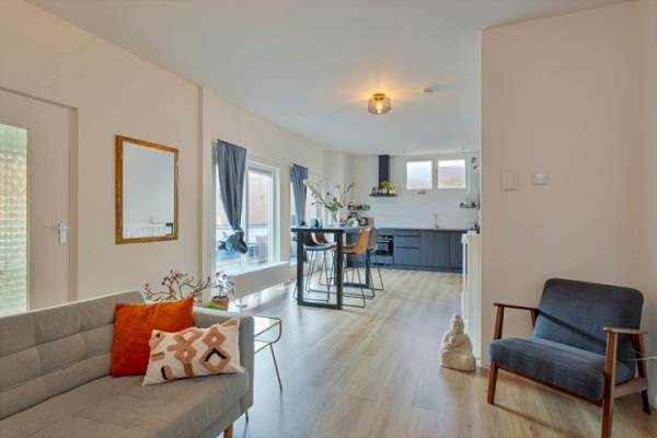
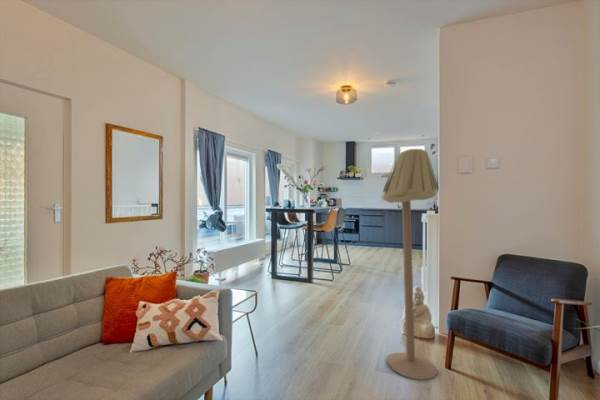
+ floor lamp (409, 260)
